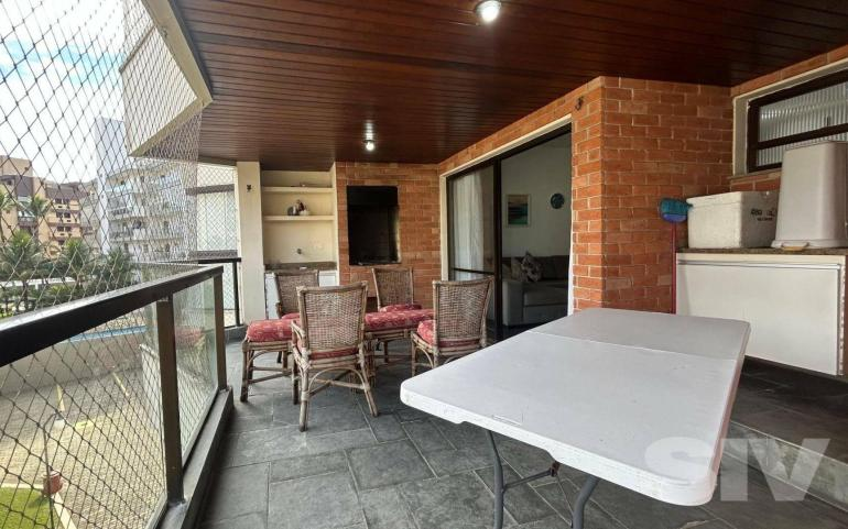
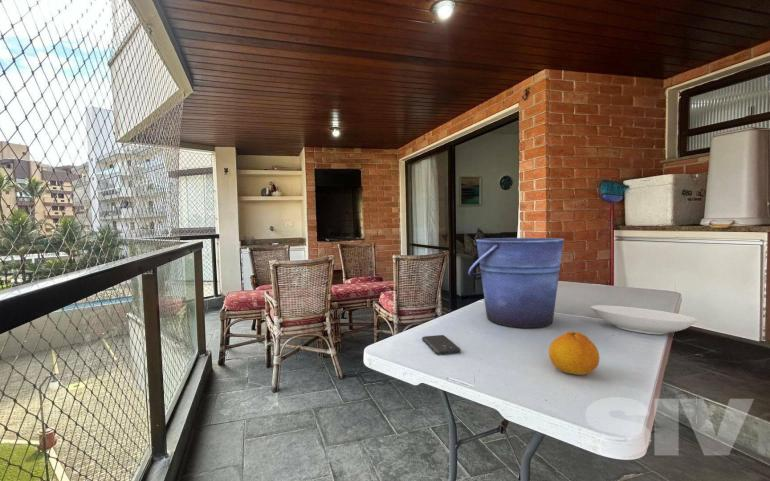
+ bowl (639, 321)
+ fruit (573, 351)
+ bucket (514, 279)
+ smartphone (440, 343)
